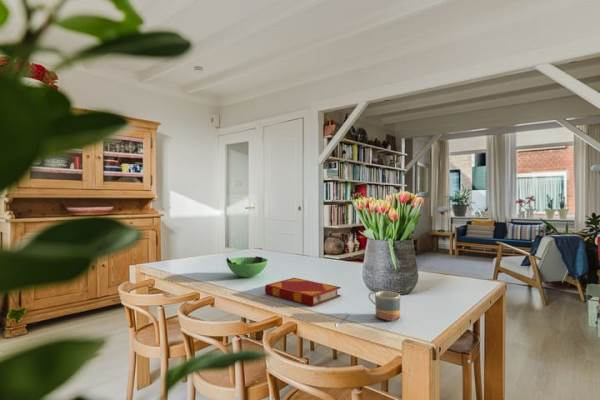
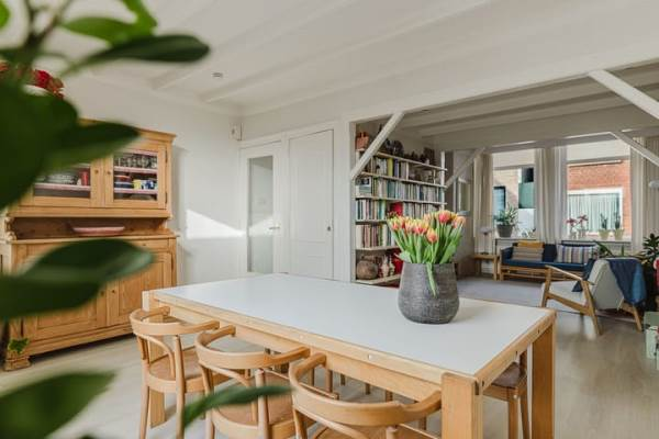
- mug (383, 304)
- bowl (247, 266)
- hardback book (302, 290)
